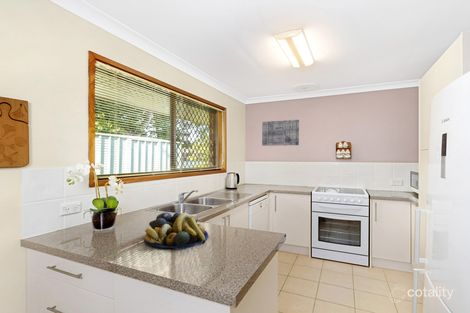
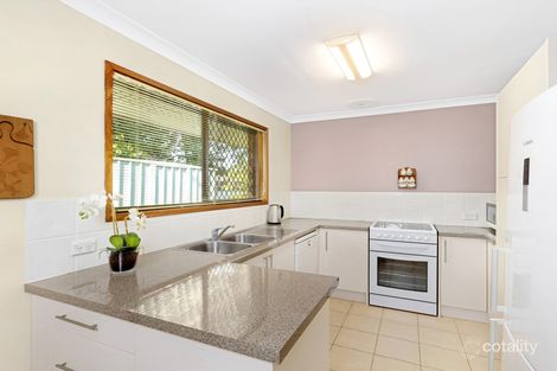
- wall art (280, 133)
- fruit bowl (177, 225)
